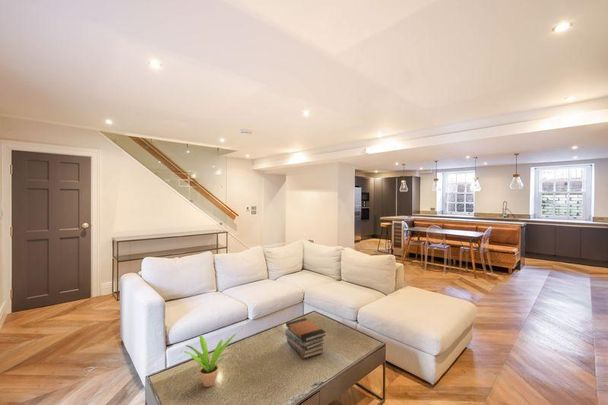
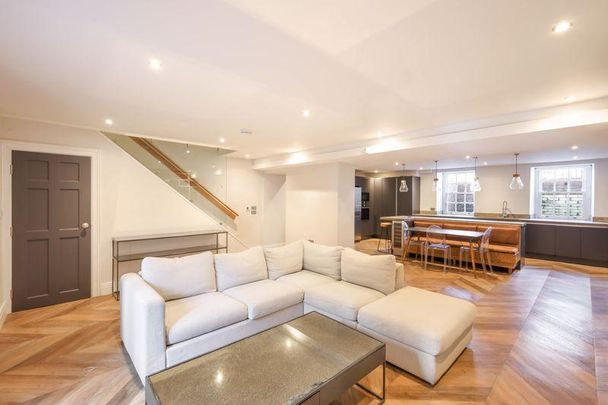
- book stack (304, 336)
- potted plant (207, 357)
